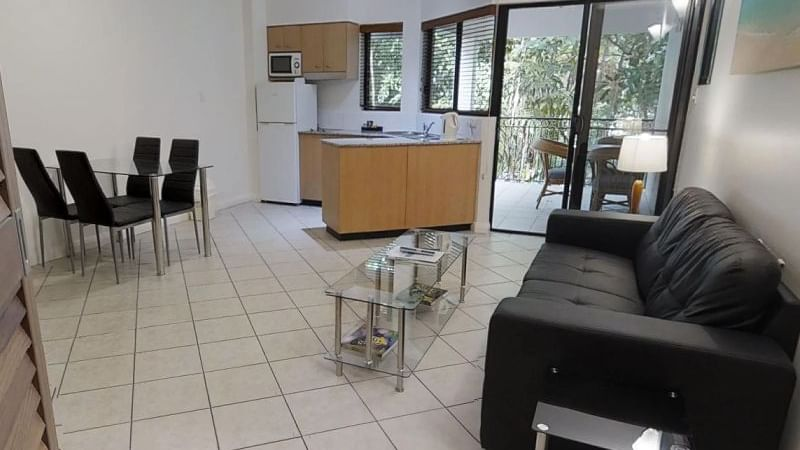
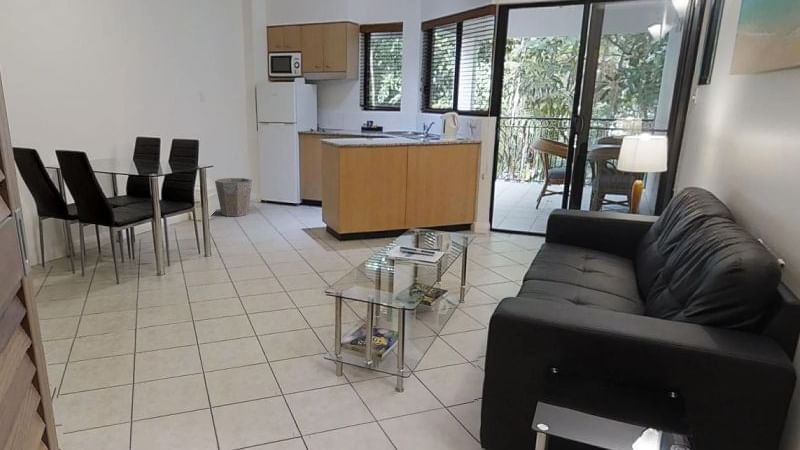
+ waste bin (234, 197)
